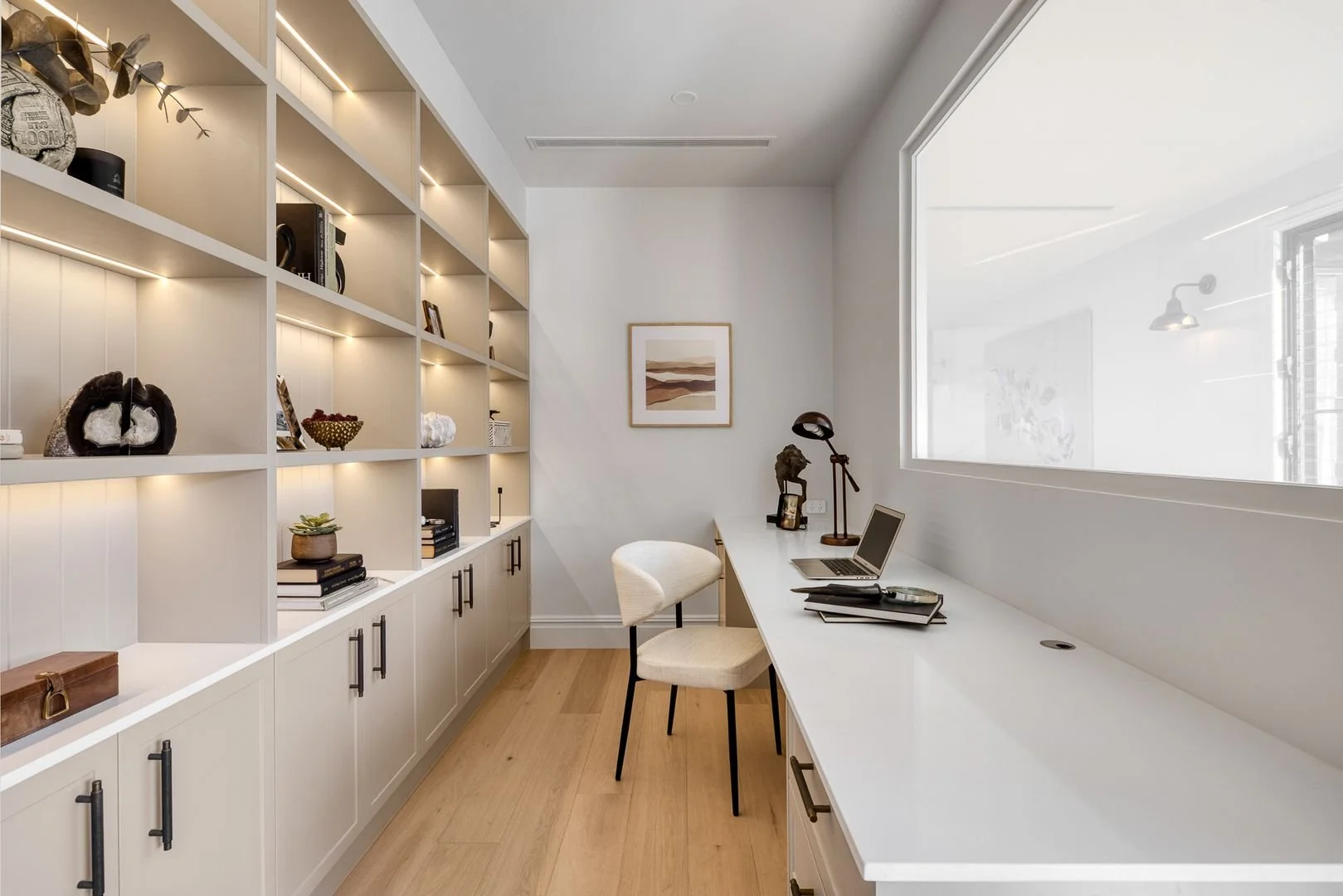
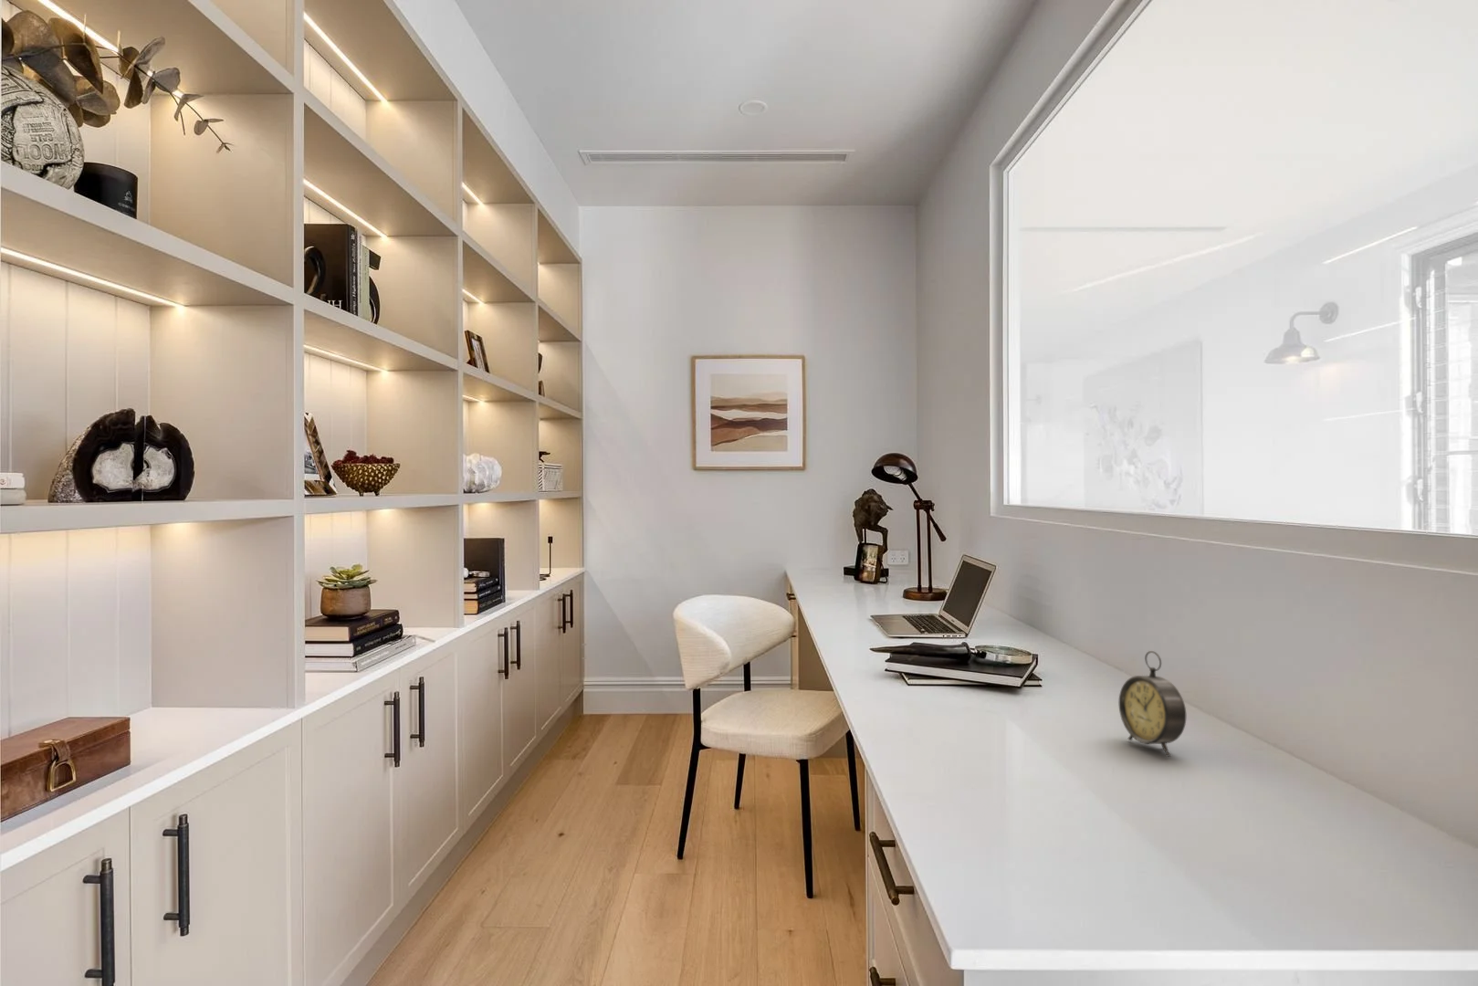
+ alarm clock (1153, 699)
